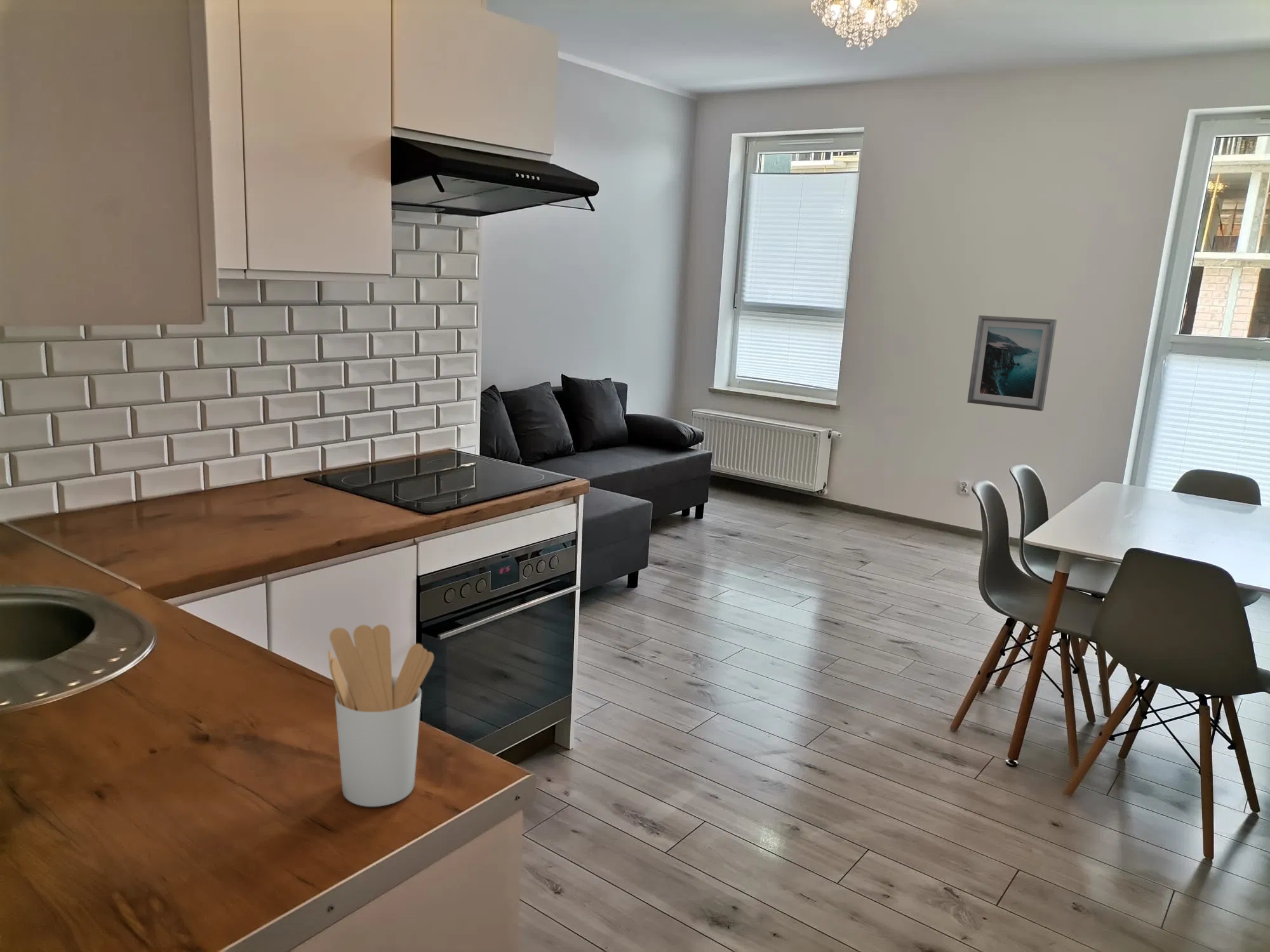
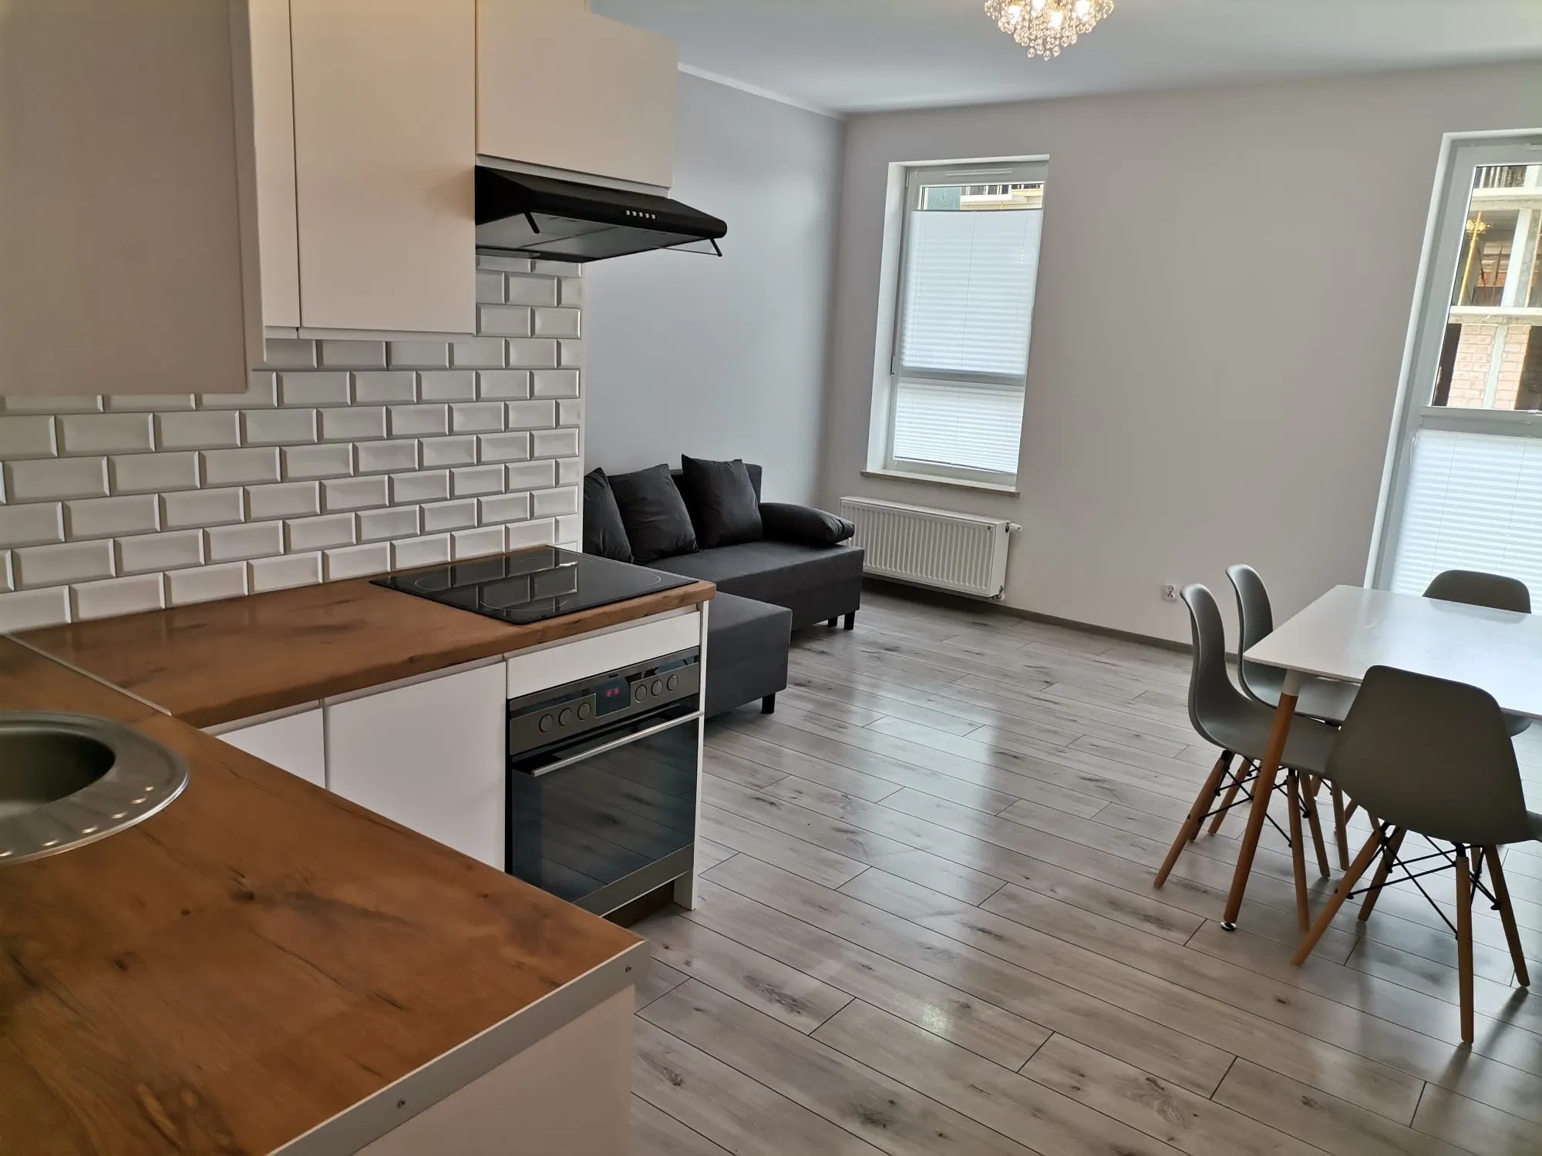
- utensil holder (372, 708)
- wall art (1010, 362)
